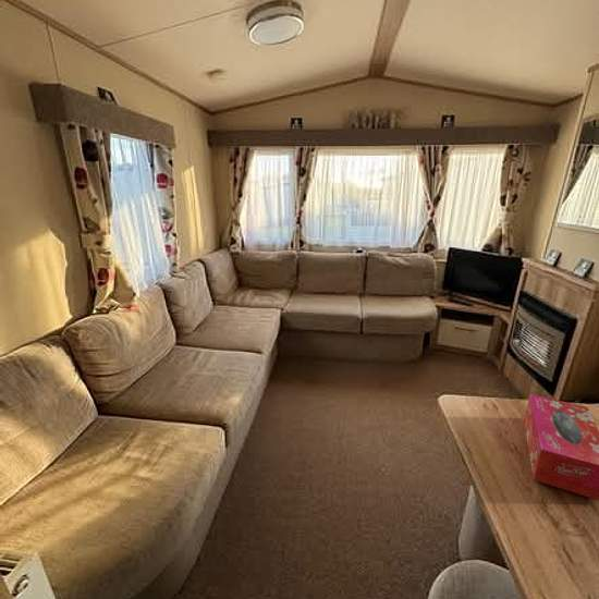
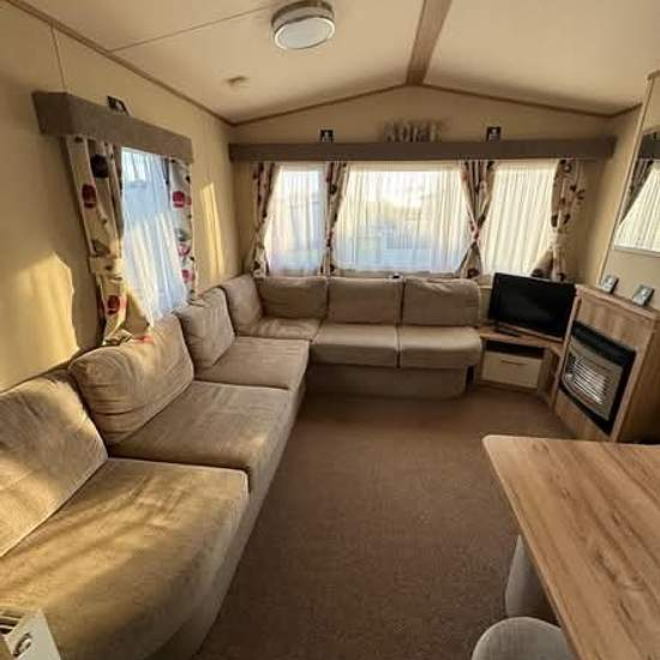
- tissue box (562, 440)
